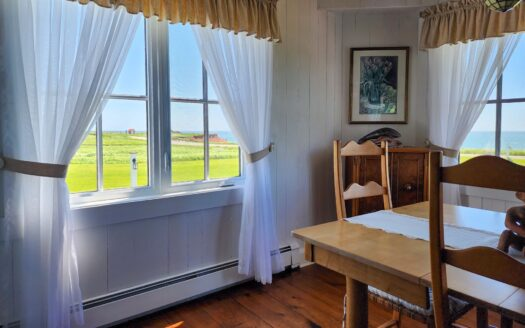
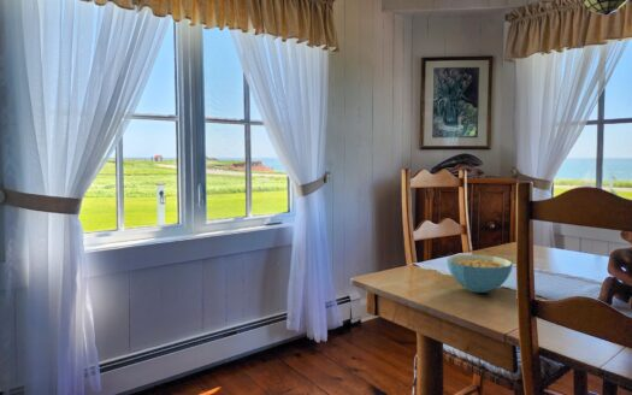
+ cereal bowl (478, 275)
